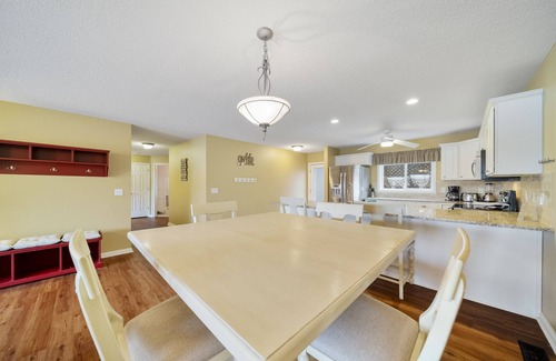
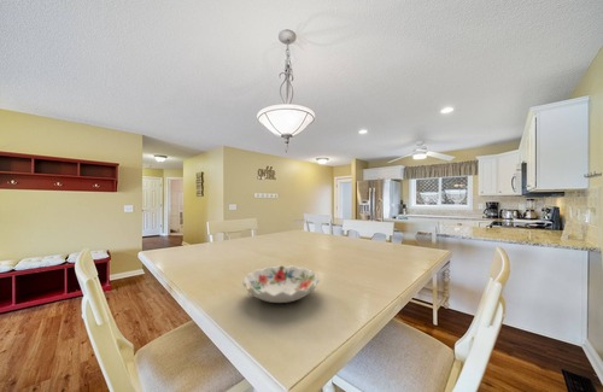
+ decorative bowl (281, 285)
